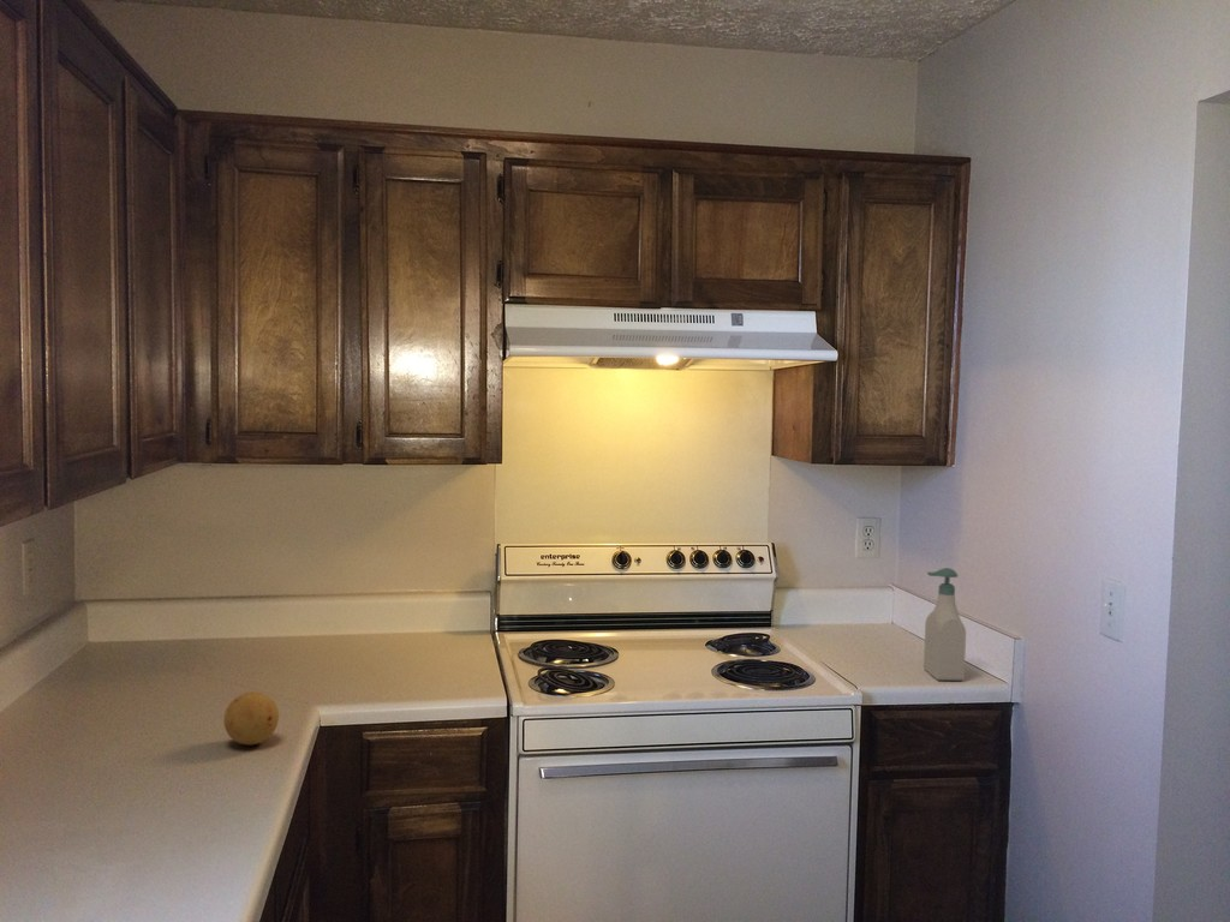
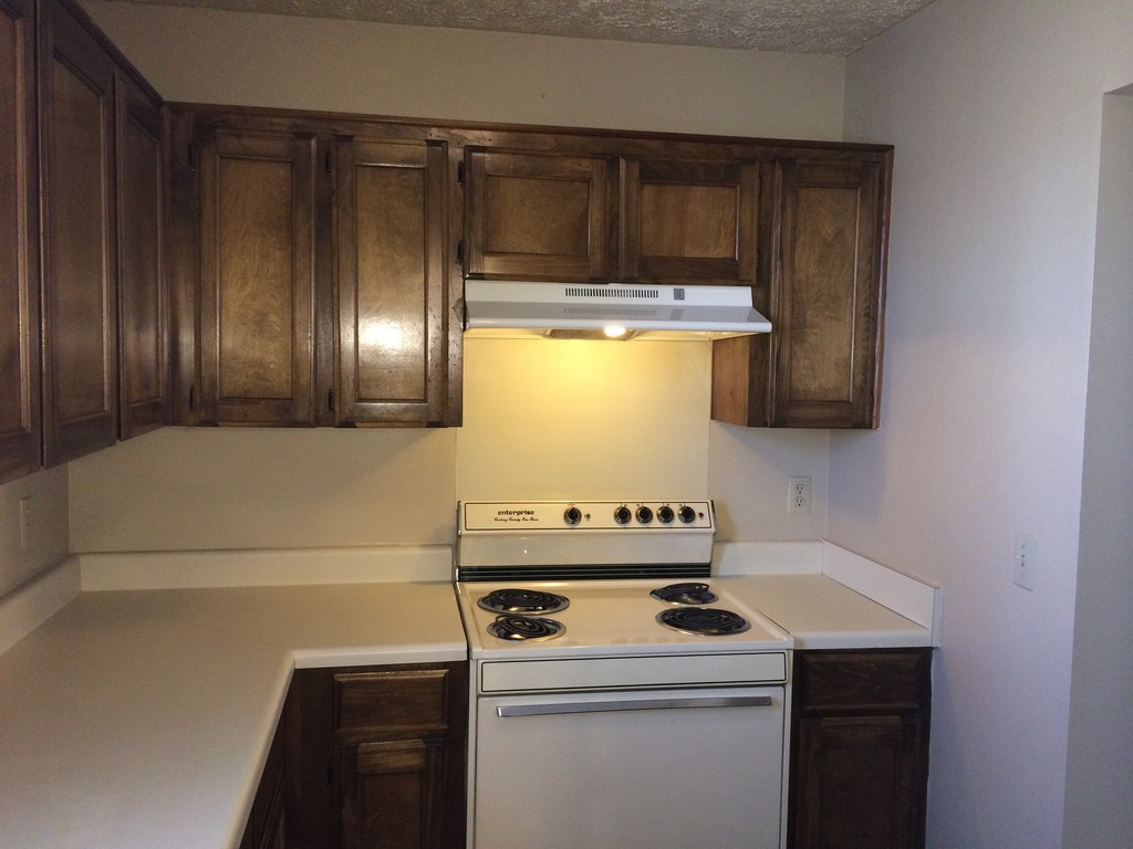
- fruit (251, 718)
- soap bottle (942, 621)
